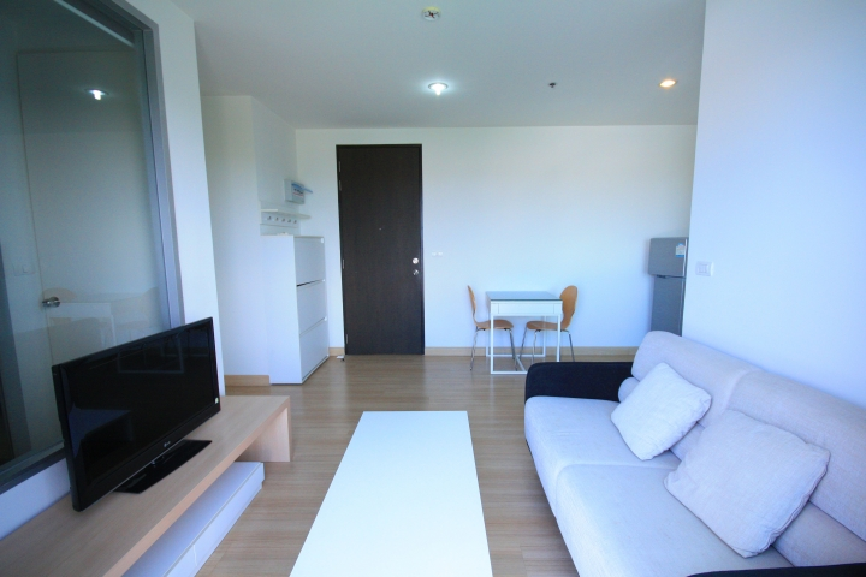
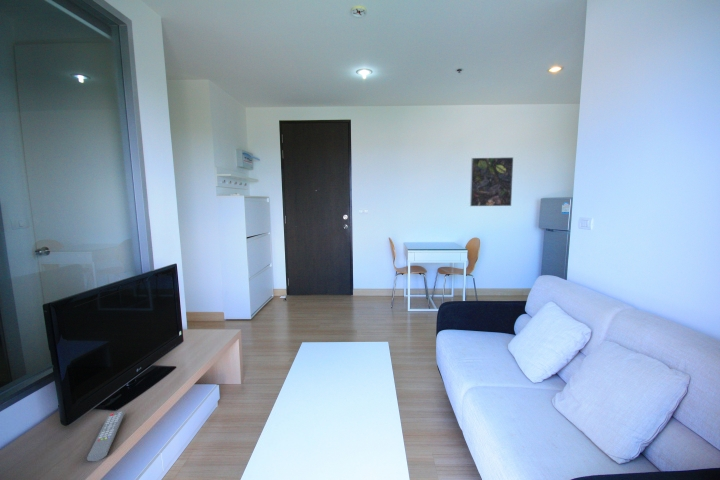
+ remote control (108, 433)
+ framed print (491, 182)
